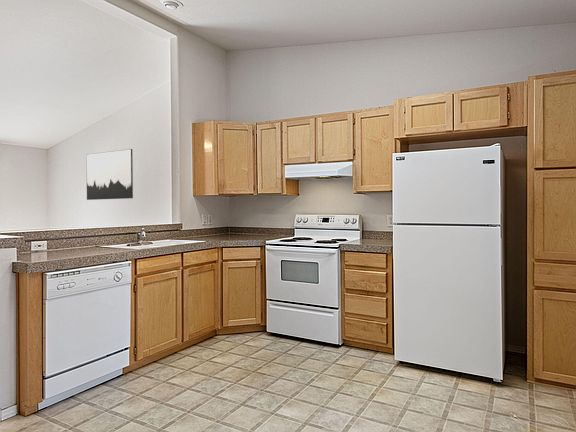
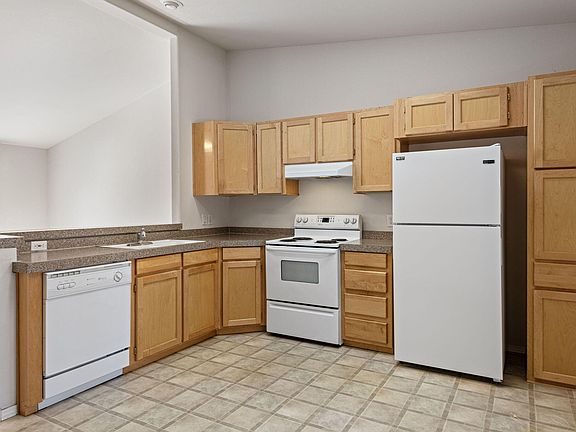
- wall art (108, 175)
